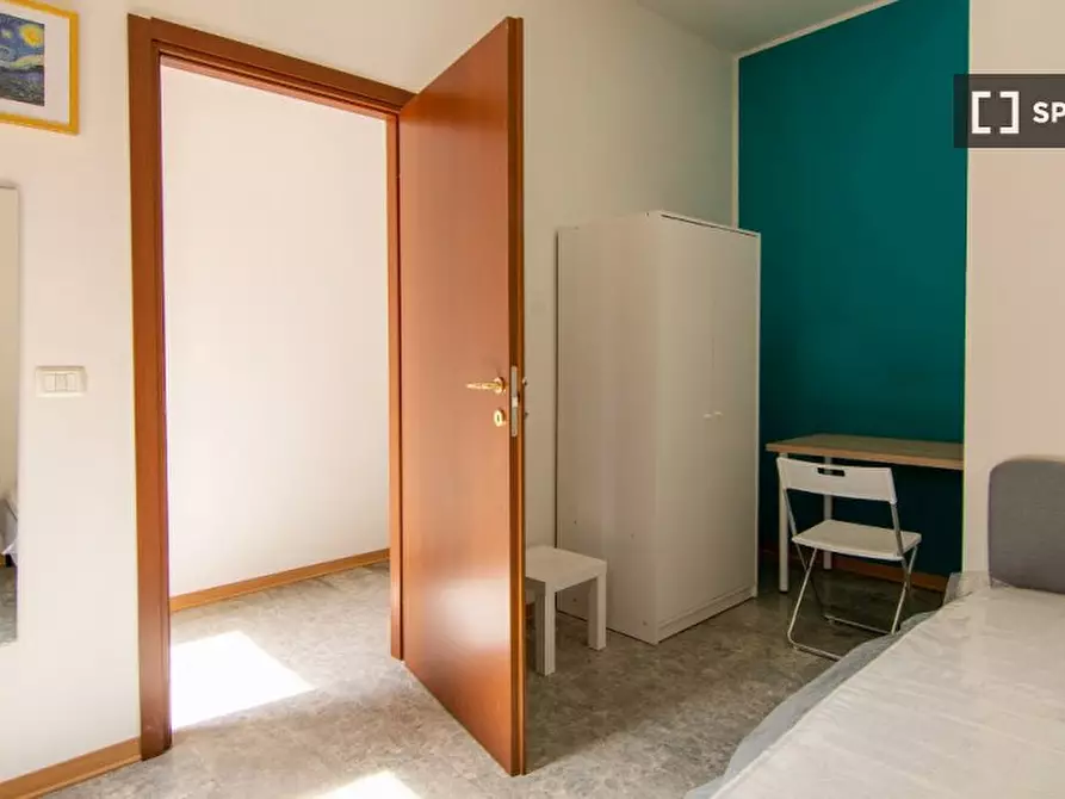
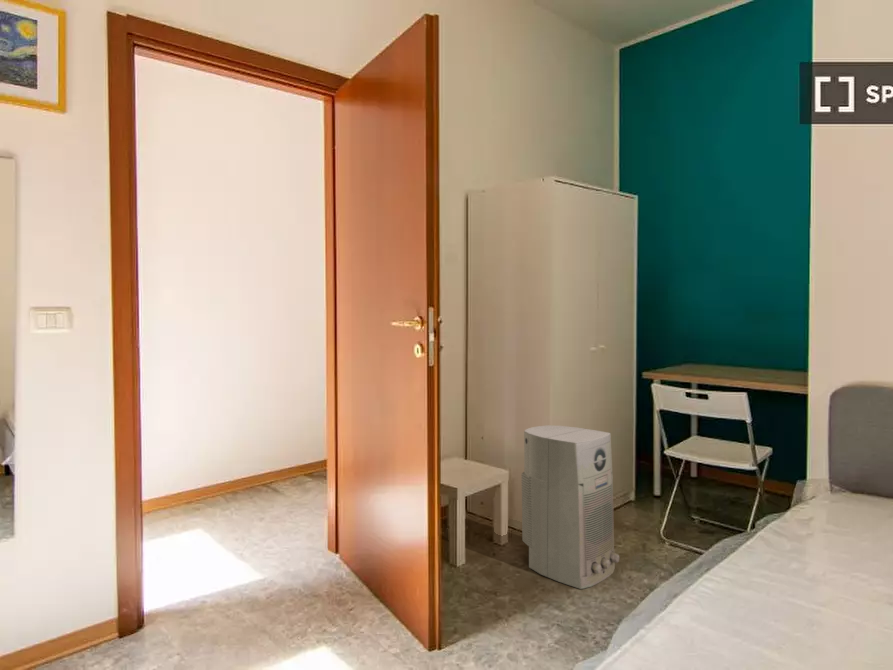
+ air purifier (566, 500)
